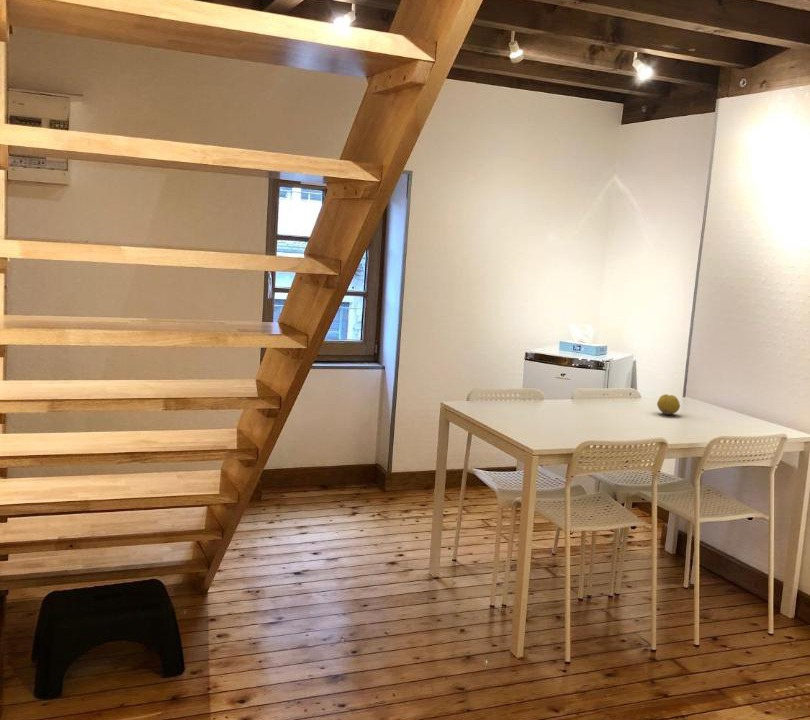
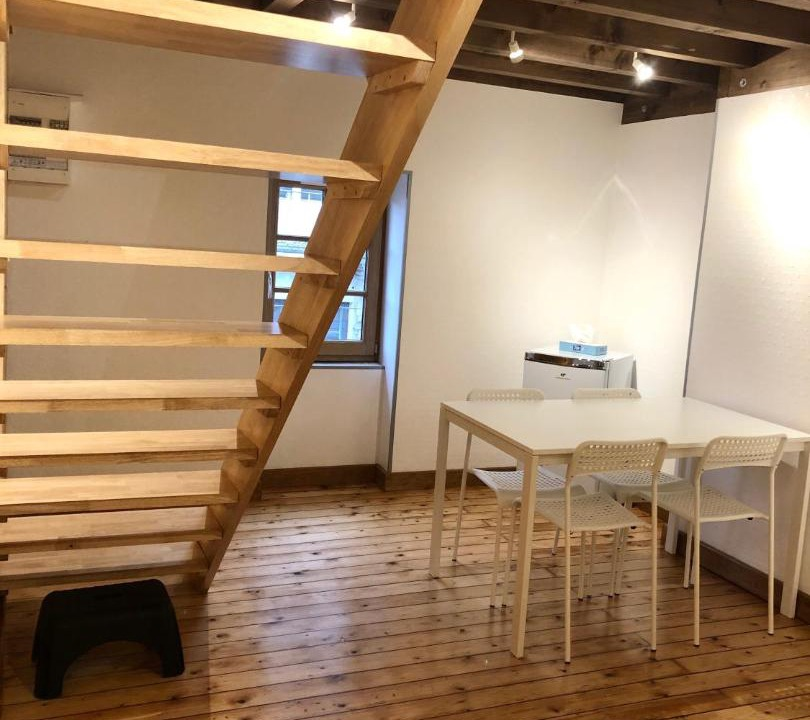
- fruit (668, 404)
